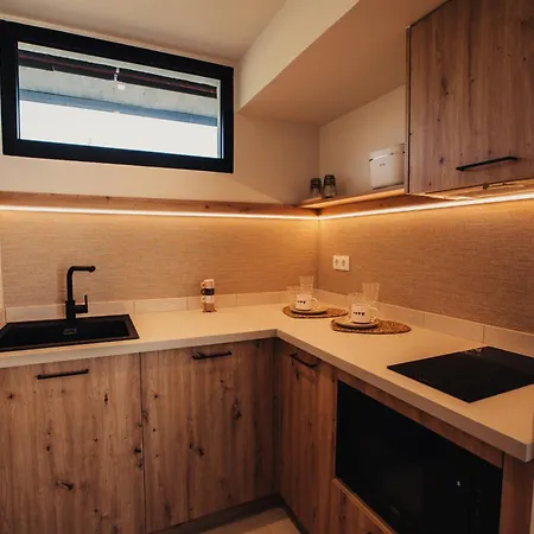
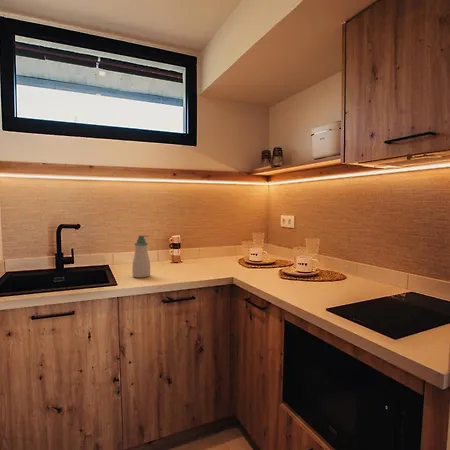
+ soap bottle (141, 255)
